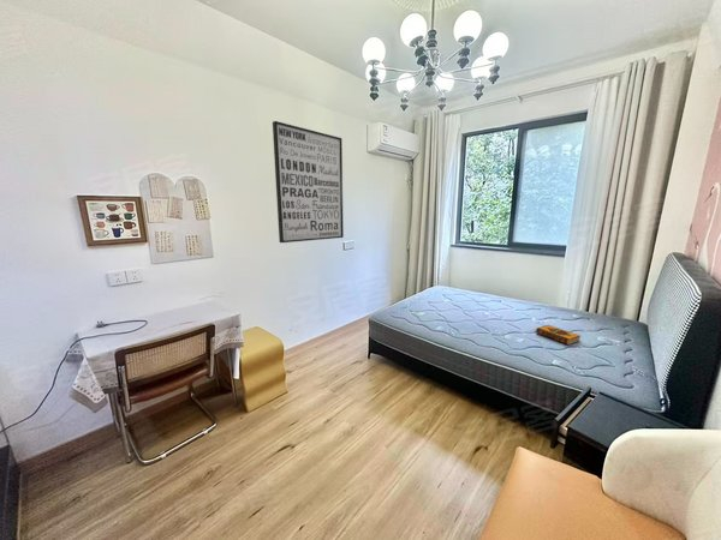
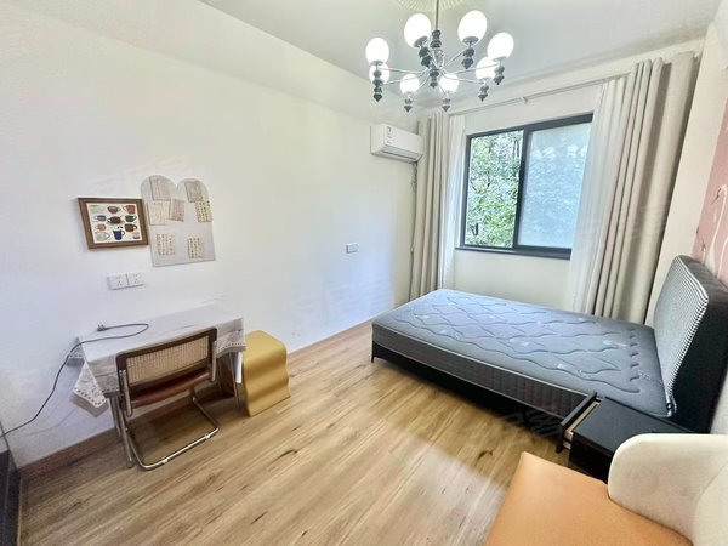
- hardback book (556, 334)
- wall art (312, 187)
